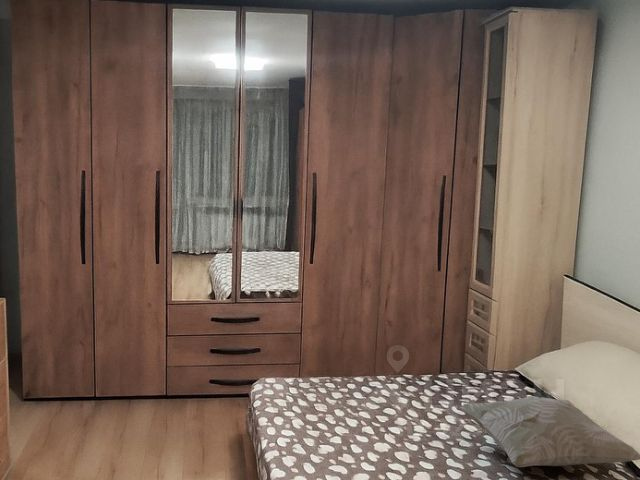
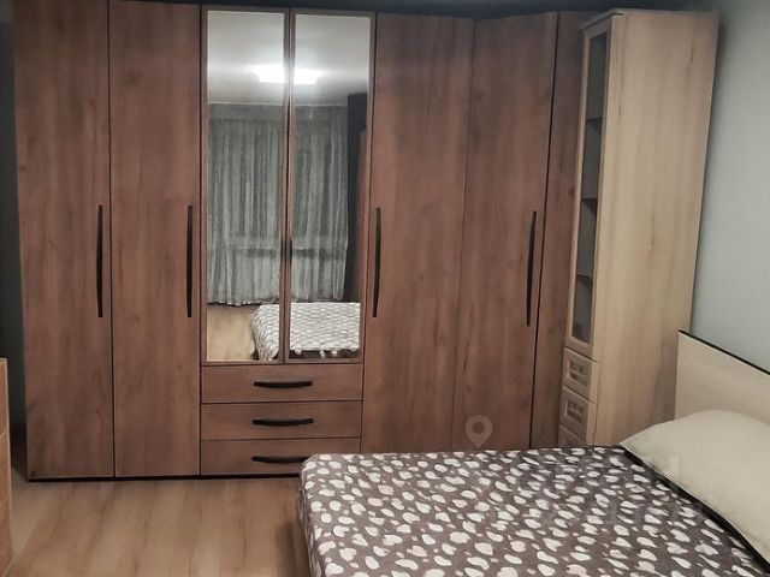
- decorative pillow (544, 430)
